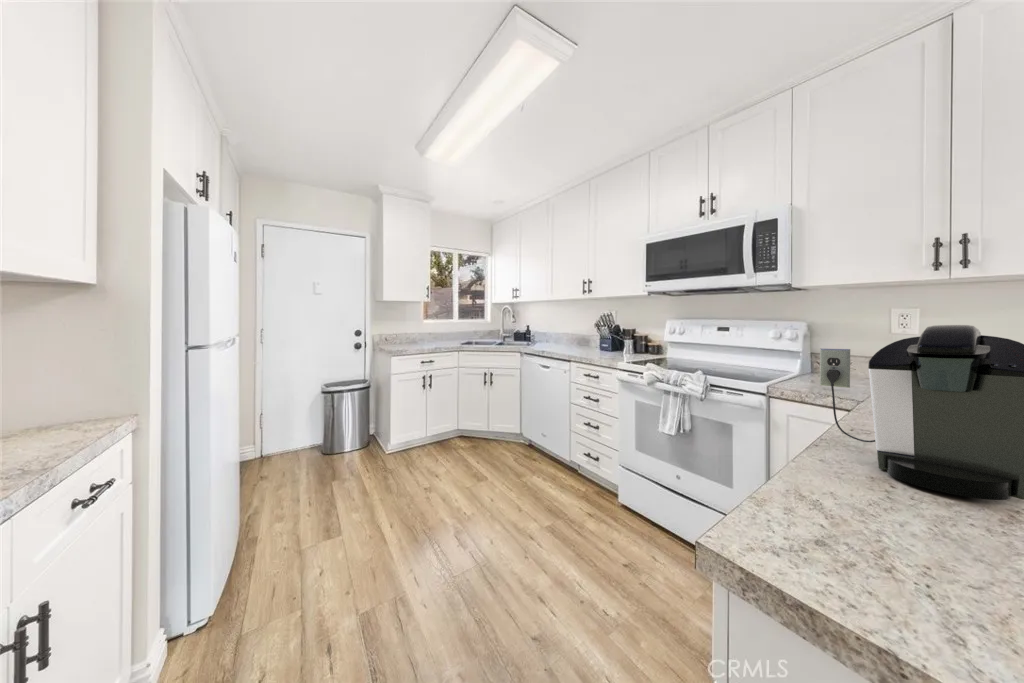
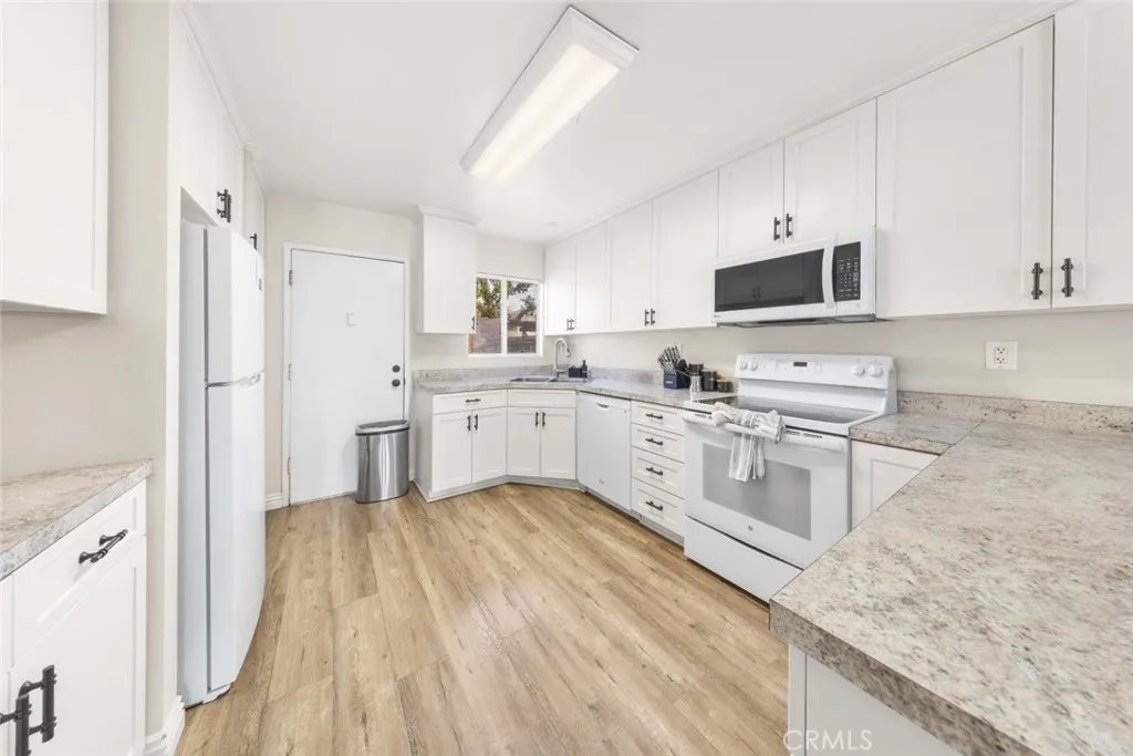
- coffee maker (903, 397)
